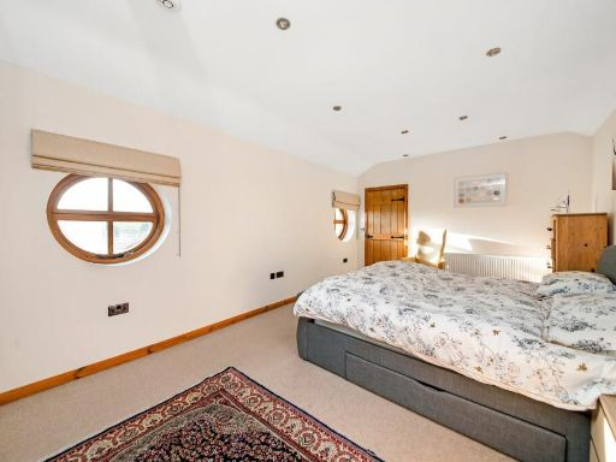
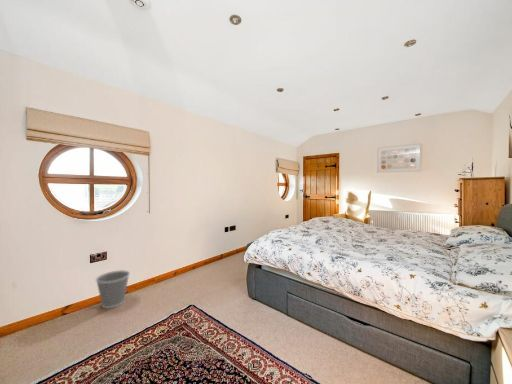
+ wastebasket (113, 289)
